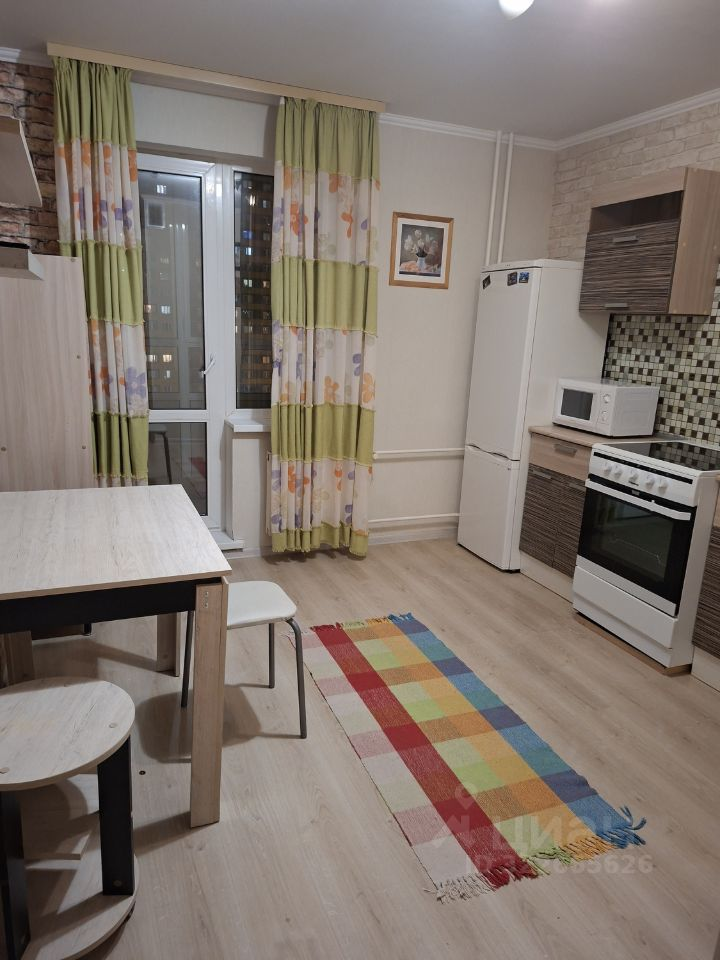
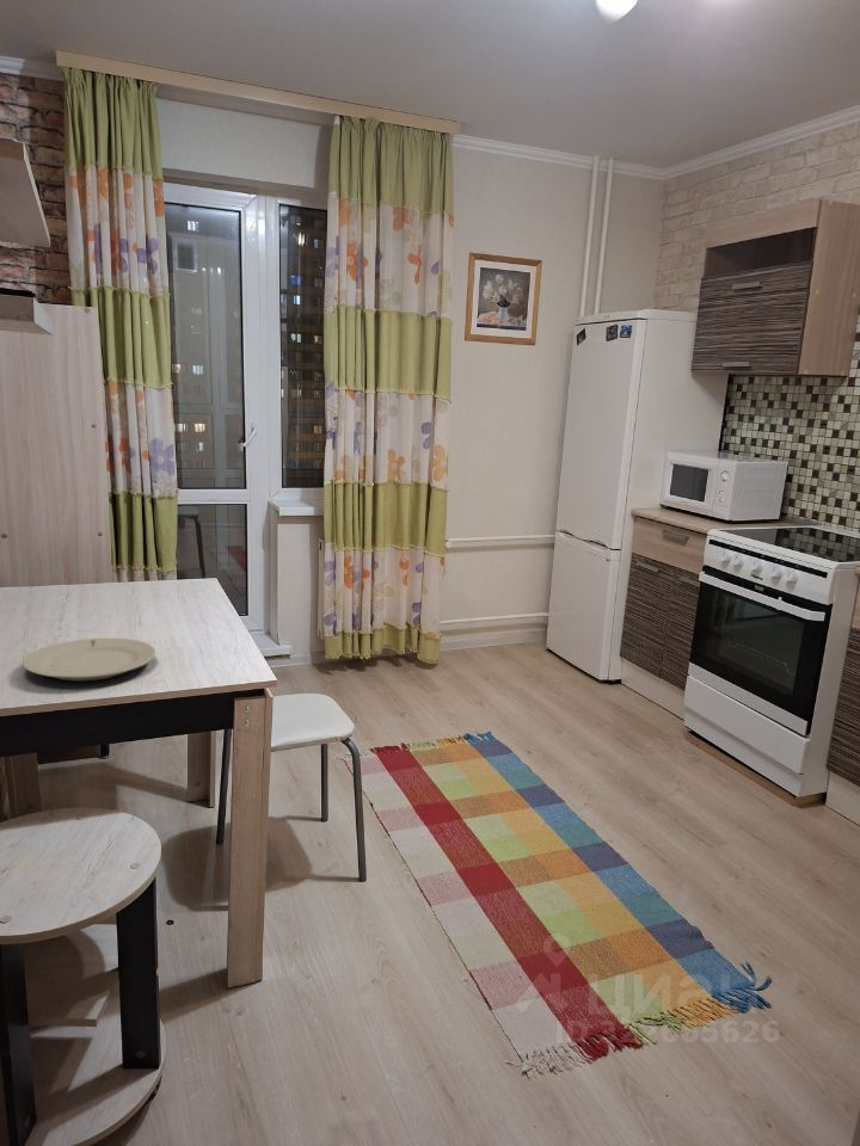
+ chinaware (91, 660)
